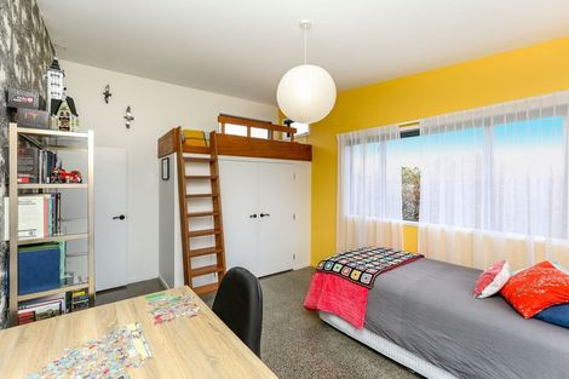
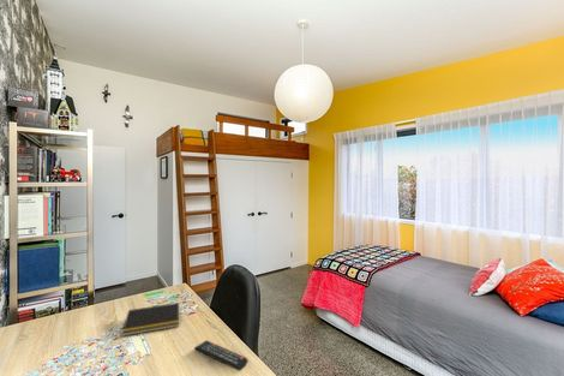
+ remote control (220, 354)
+ notepad (152, 317)
